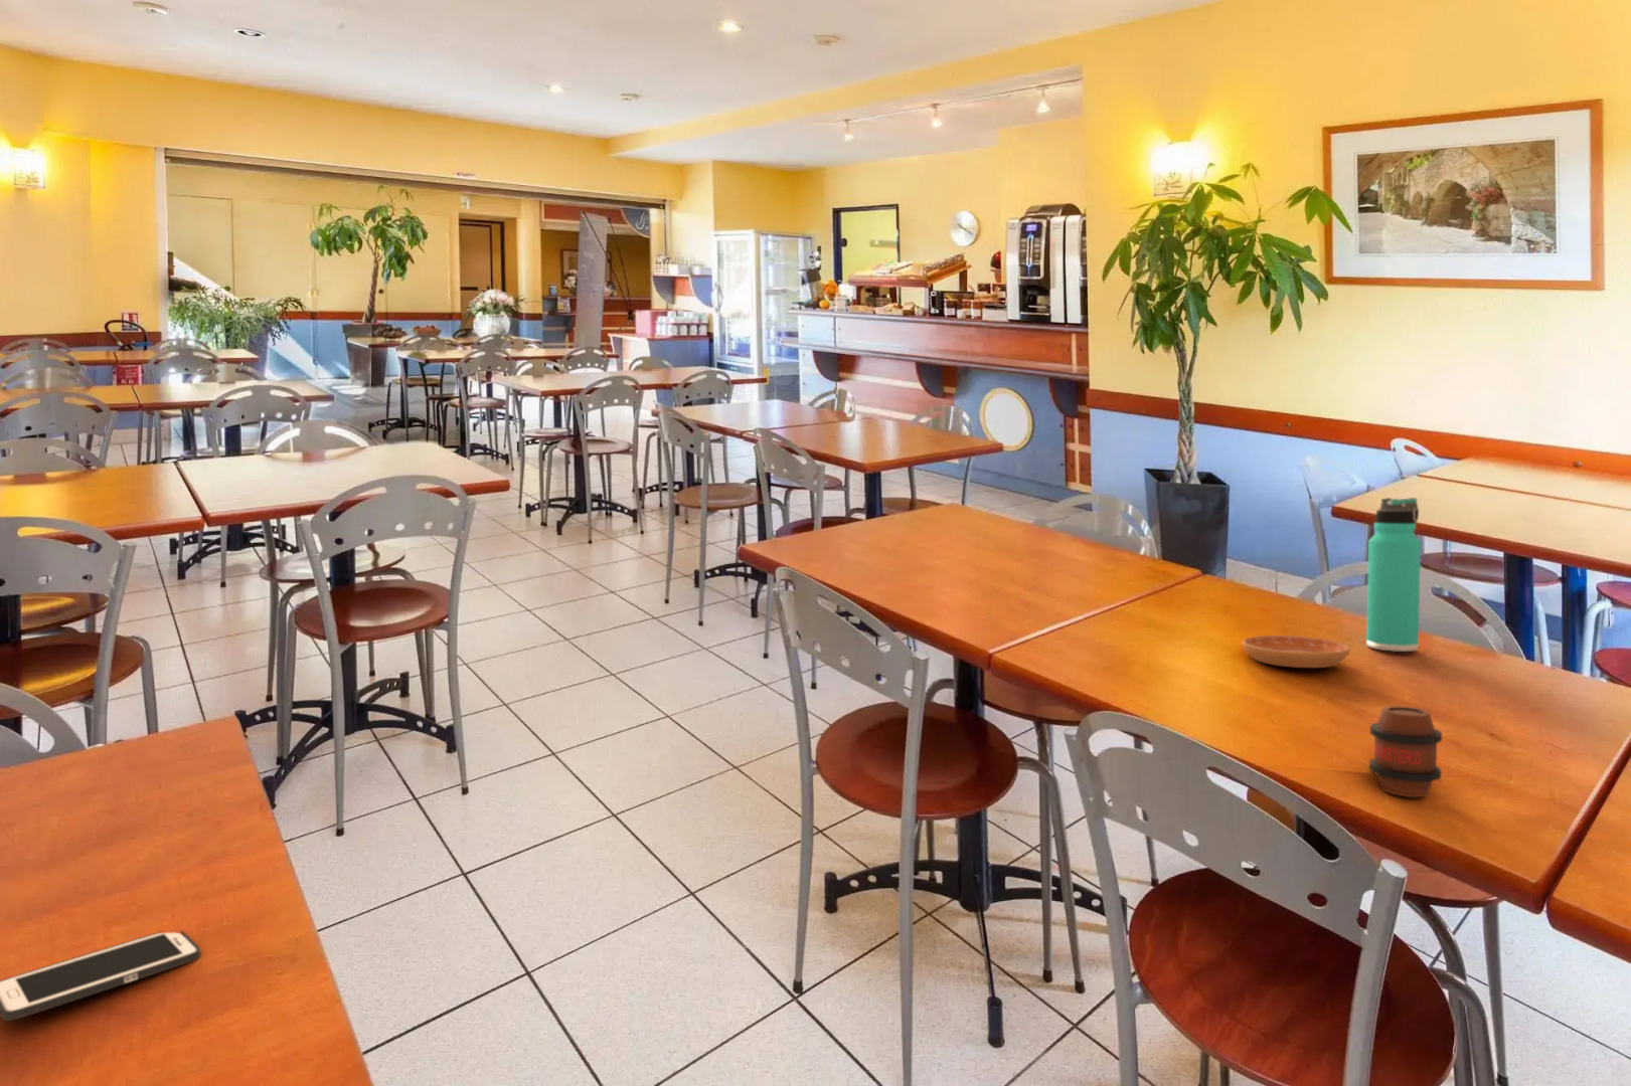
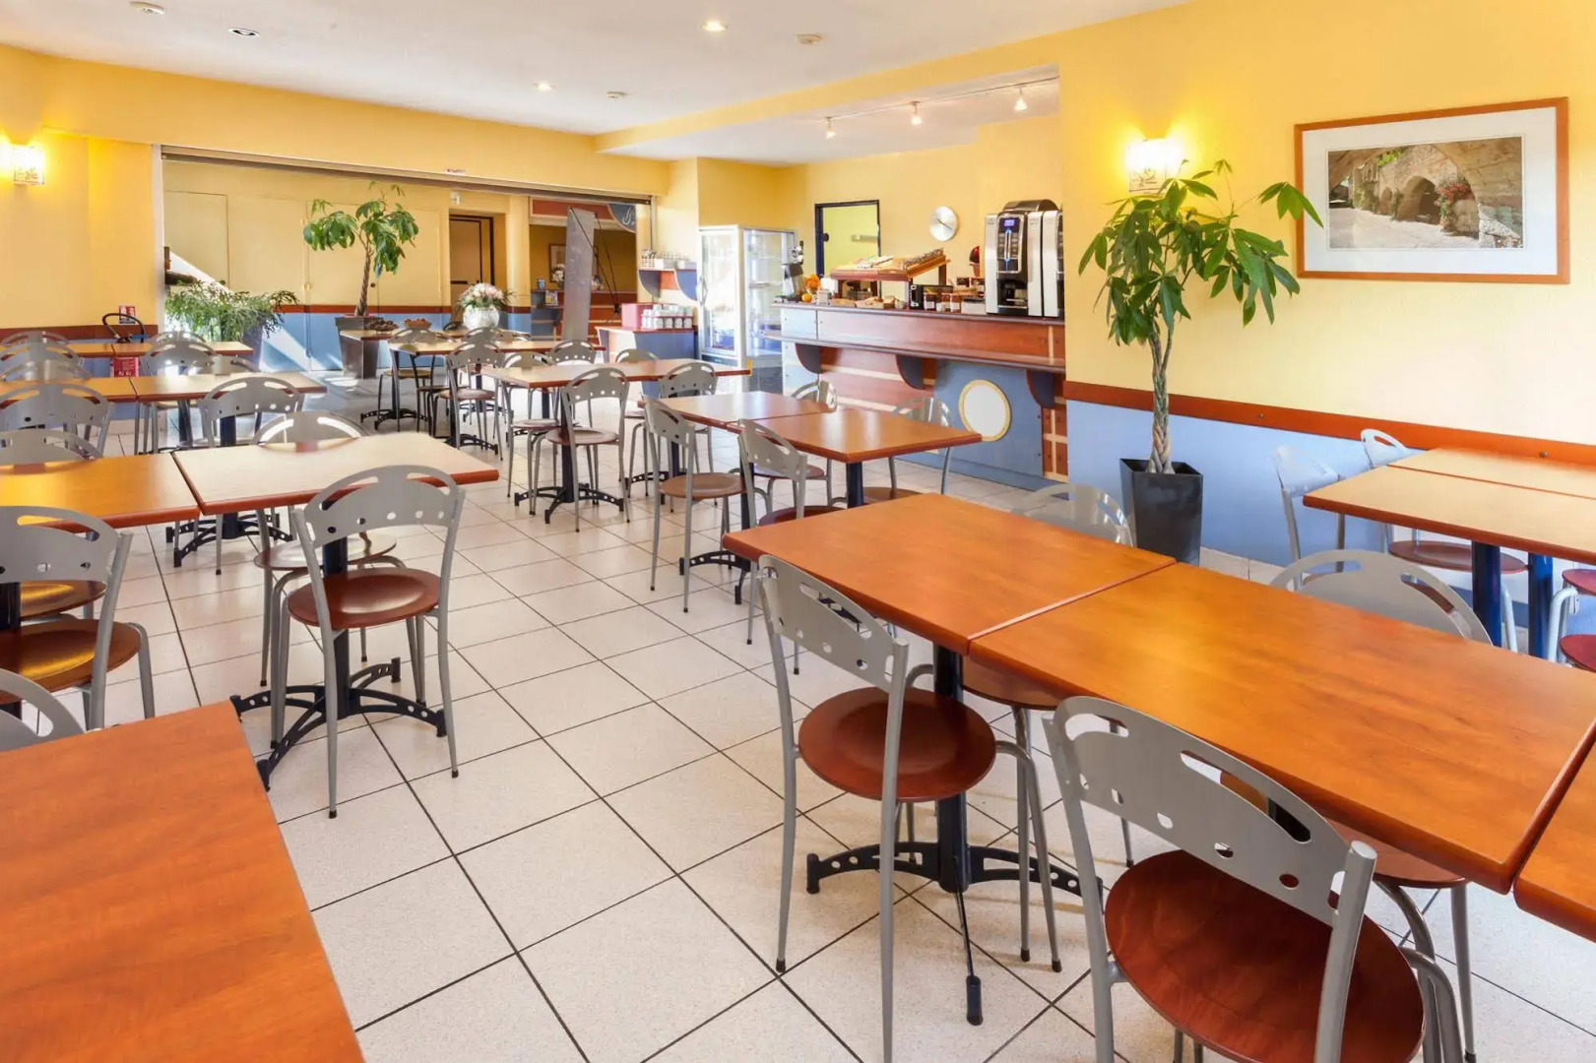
- thermos bottle (1393, 573)
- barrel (1404, 750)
- cell phone (98, 971)
- saucer (1294, 652)
